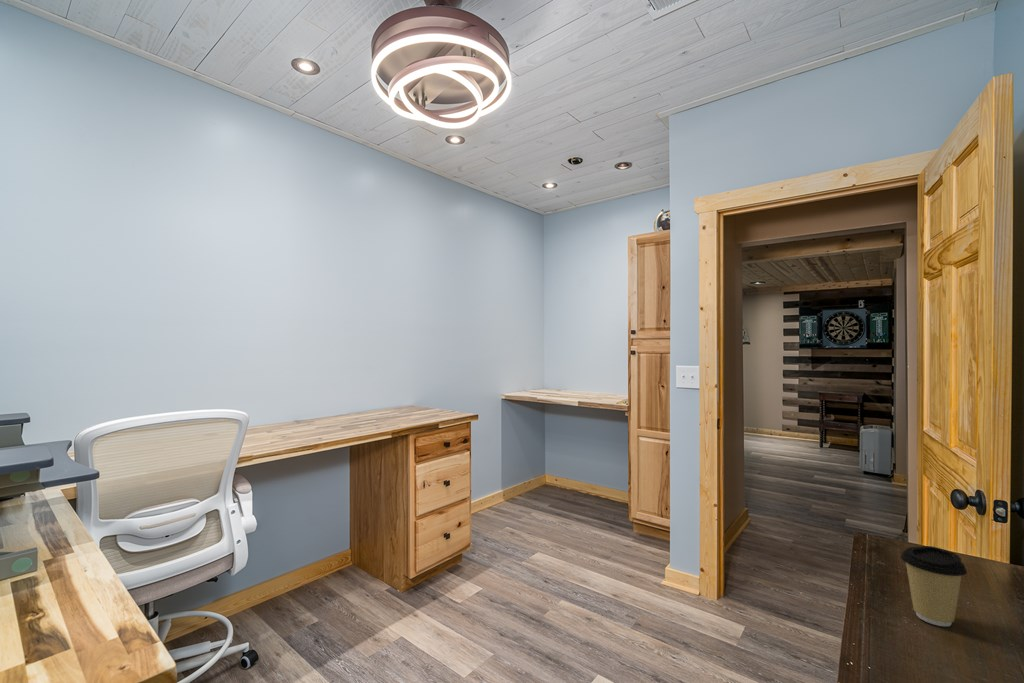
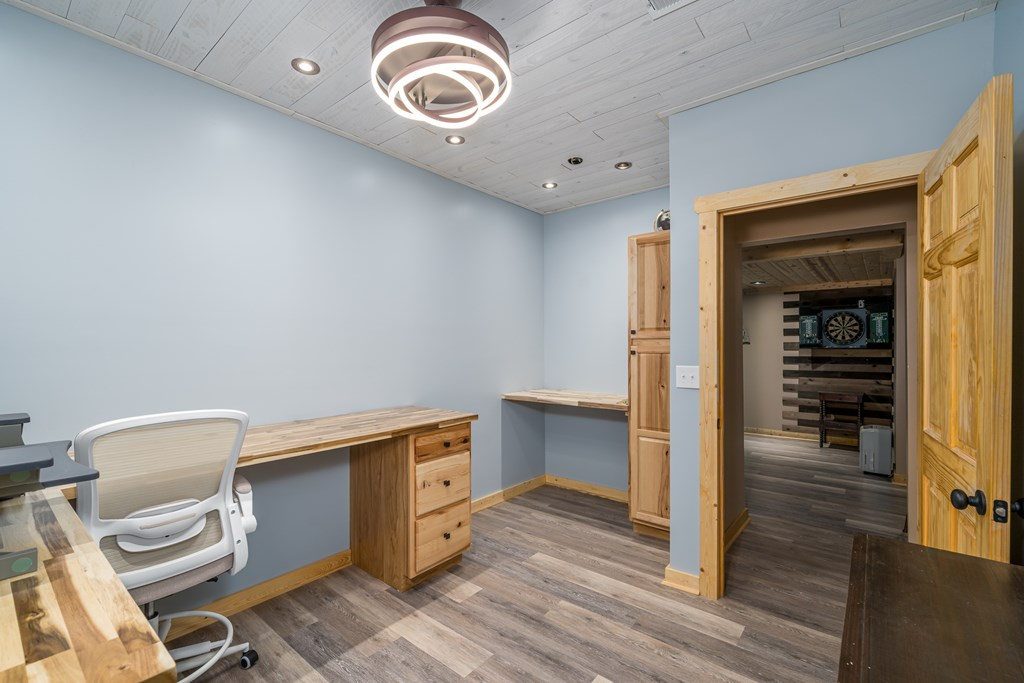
- coffee cup (933, 585)
